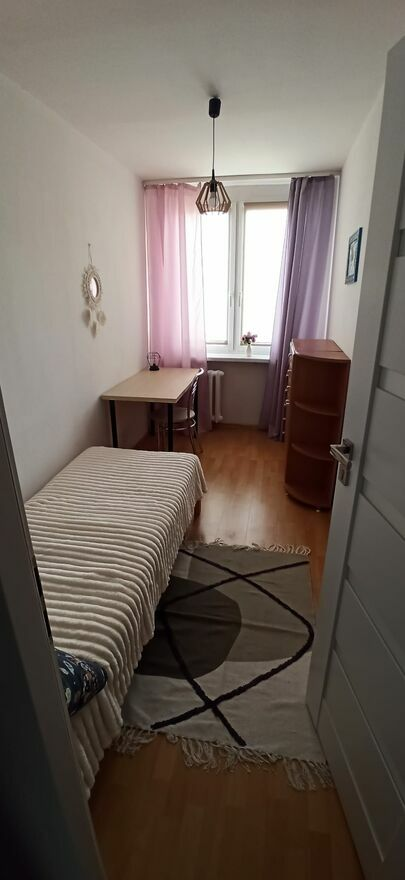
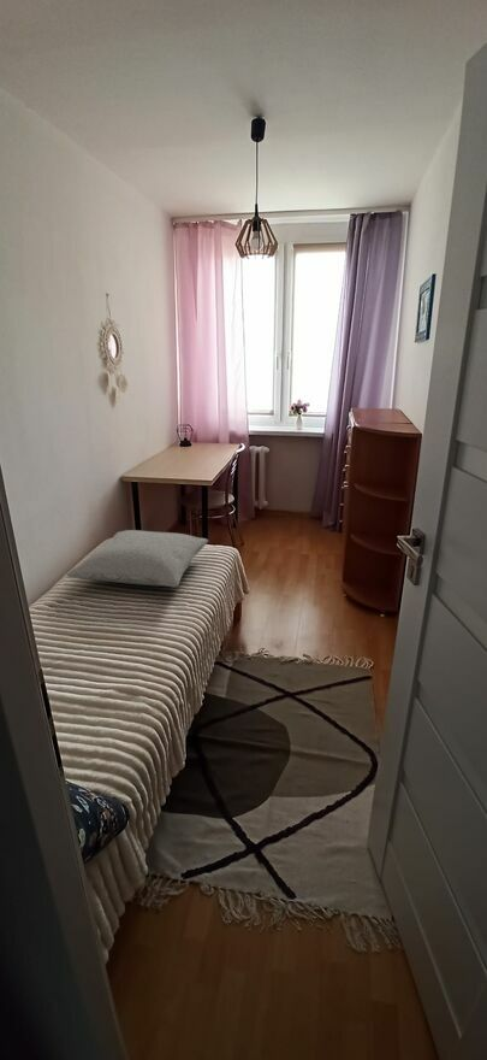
+ pillow (143, 555)
